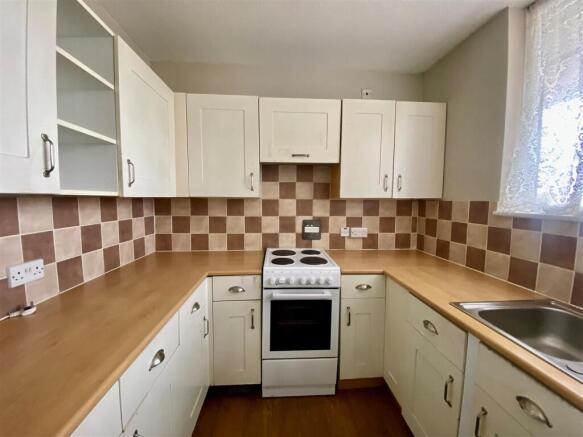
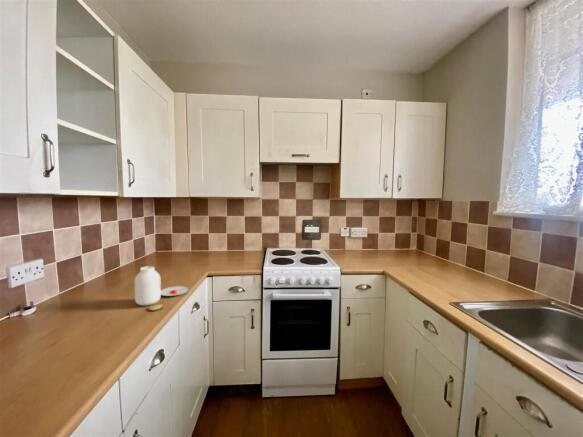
+ jar (159, 281)
